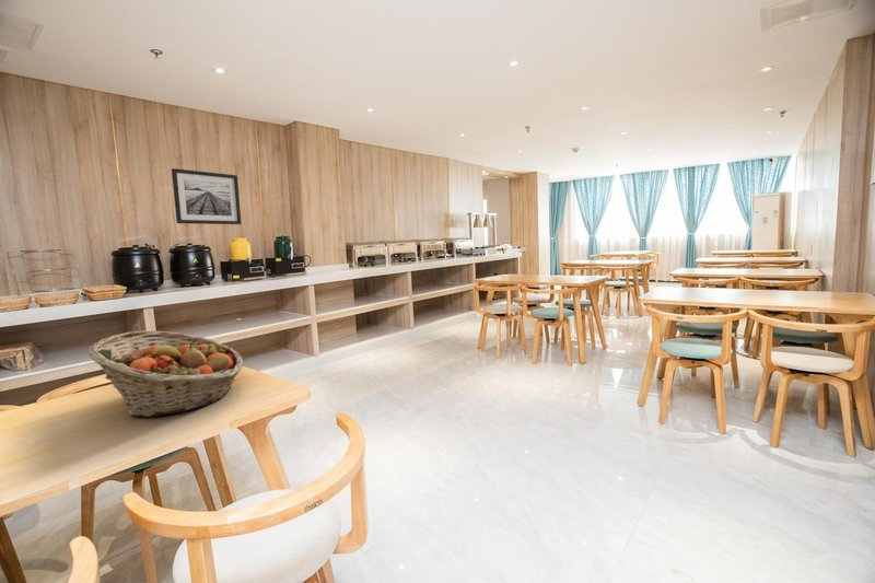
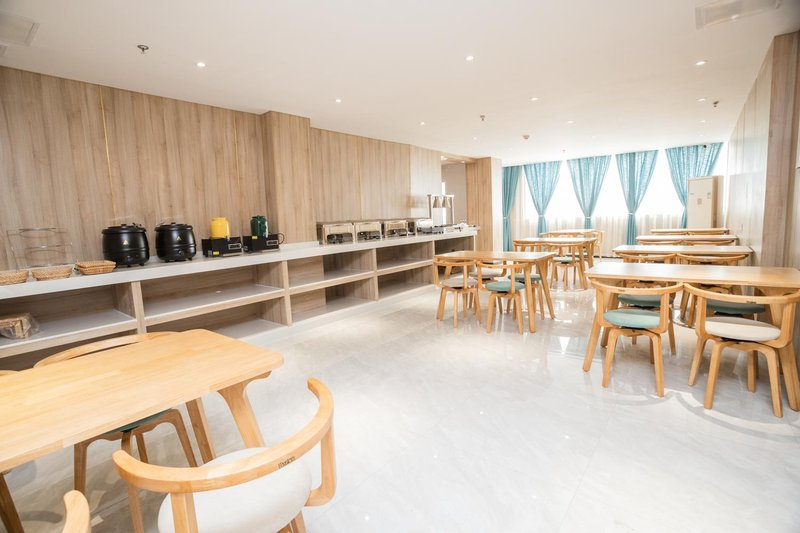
- wall art (208, 198)
- fruit basket (174, 365)
